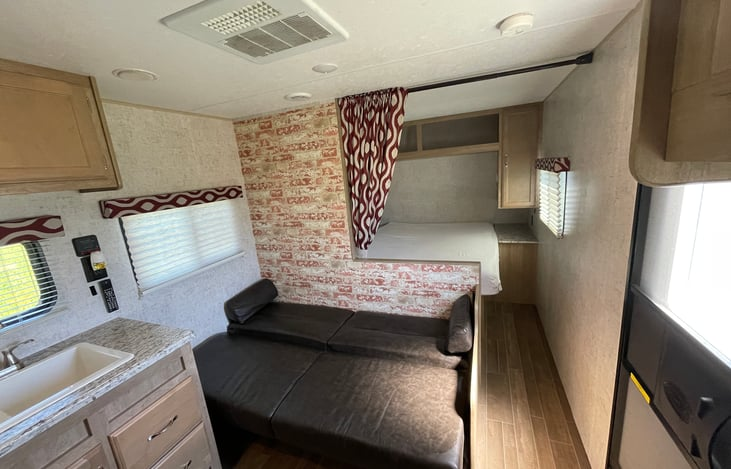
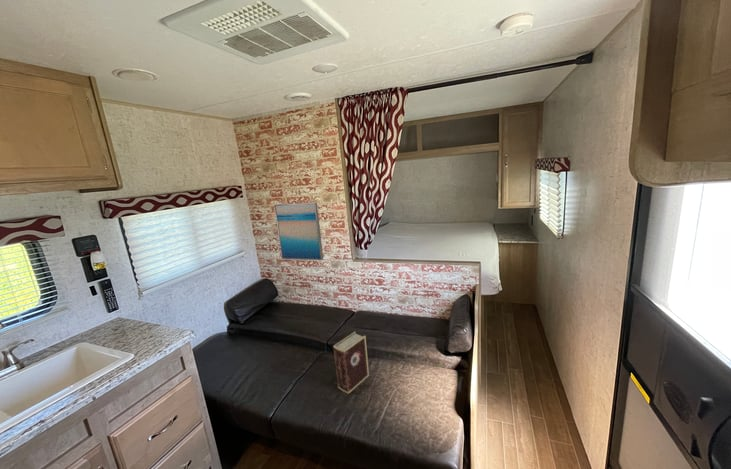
+ wall art (298, 231)
+ book (351, 361)
